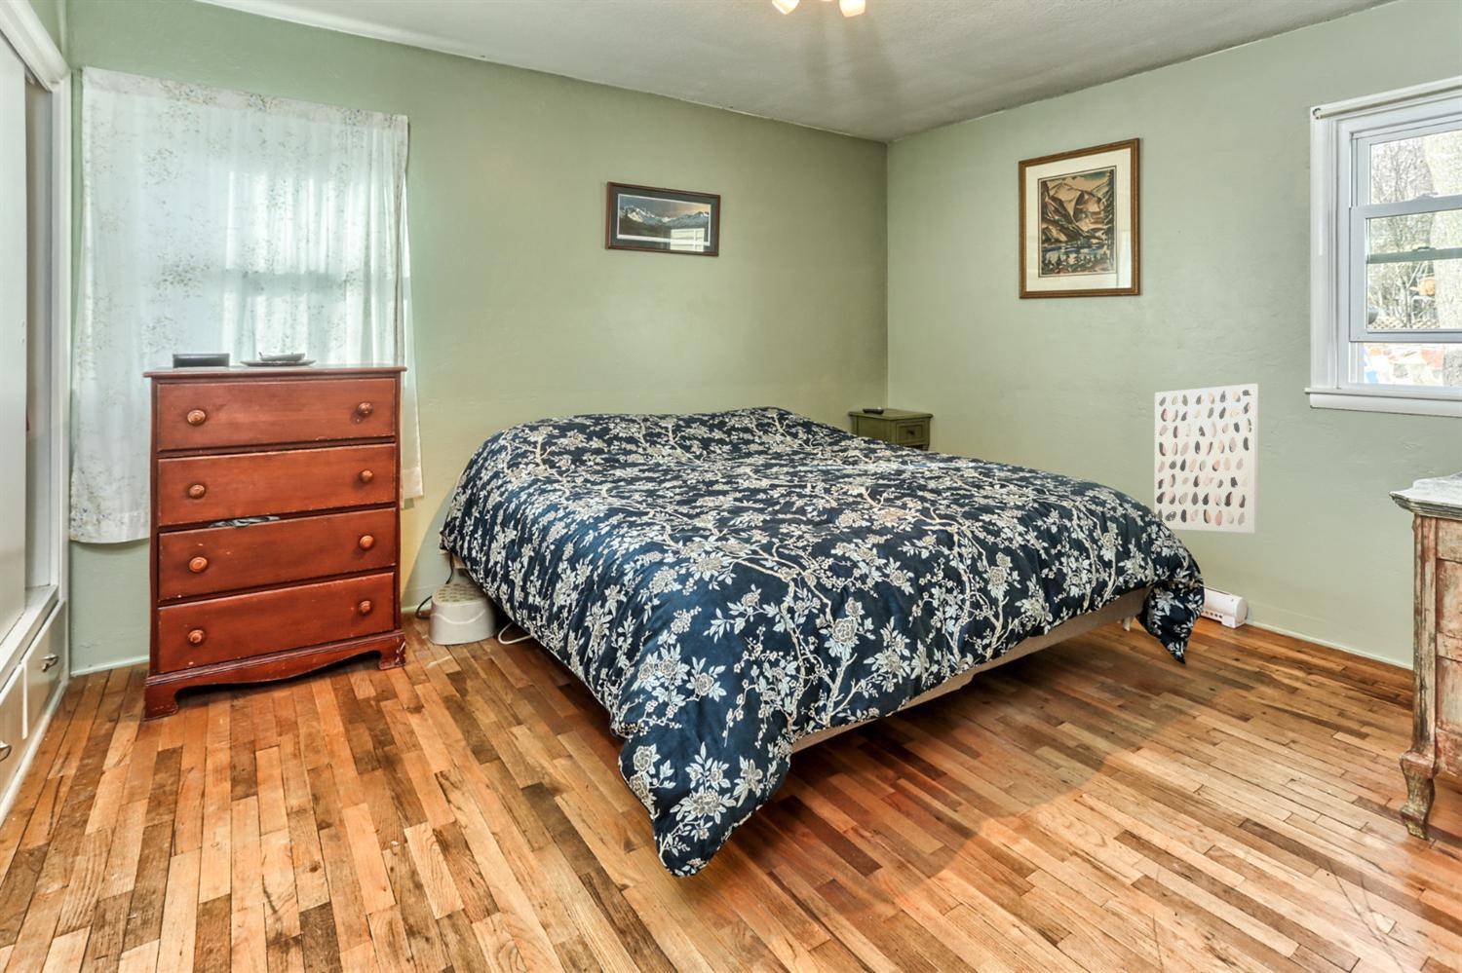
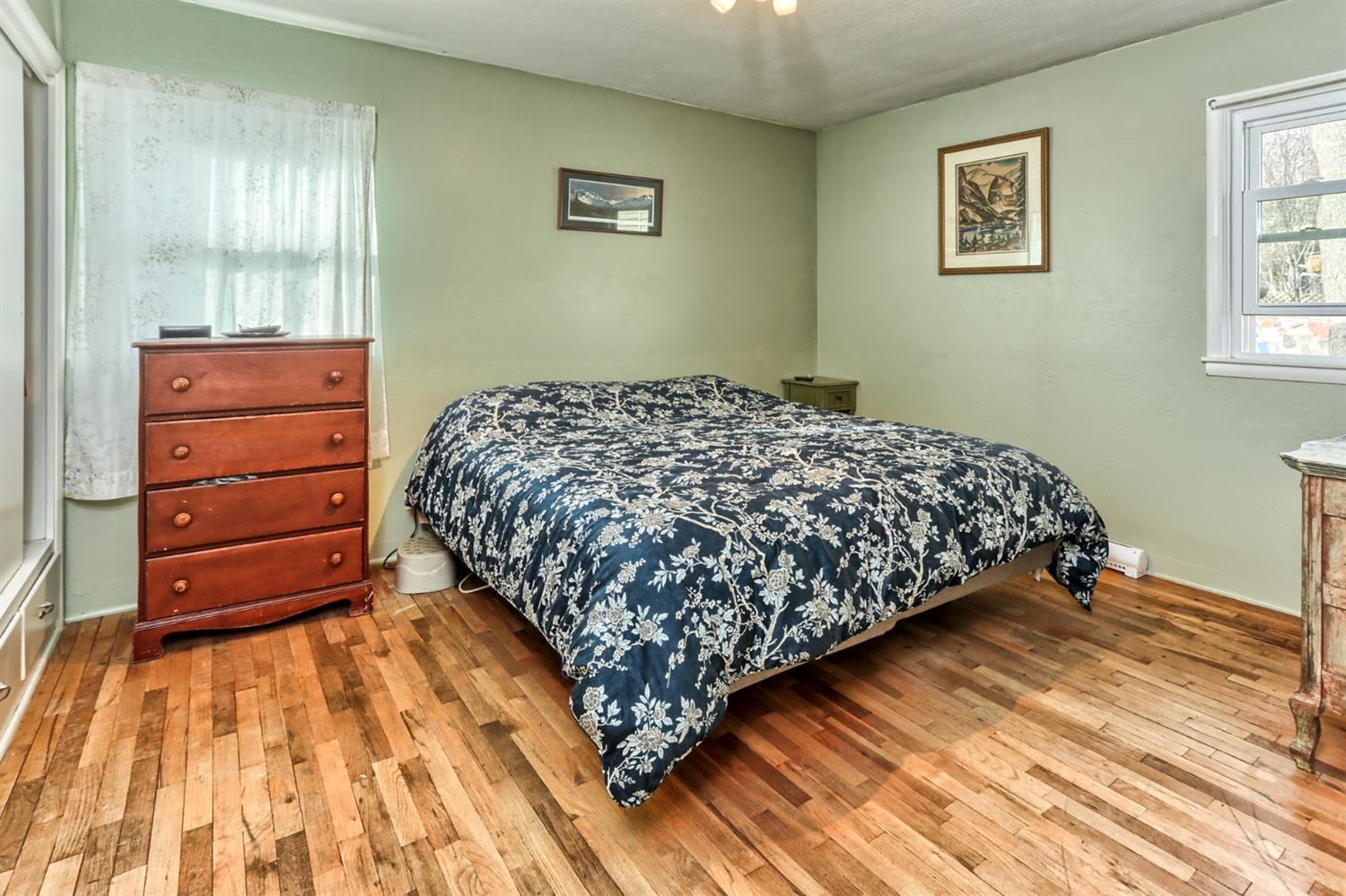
- wall art (1202, 458)
